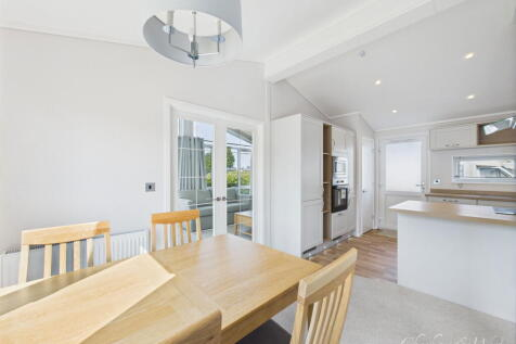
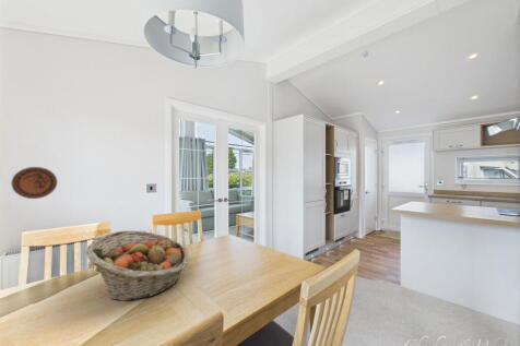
+ decorative plate (35, 182)
+ fruit basket (143, 258)
